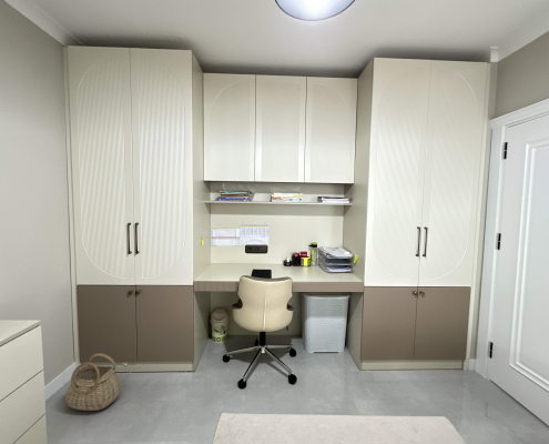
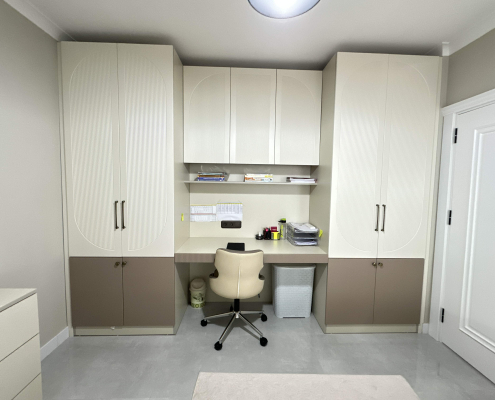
- basket (94, 380)
